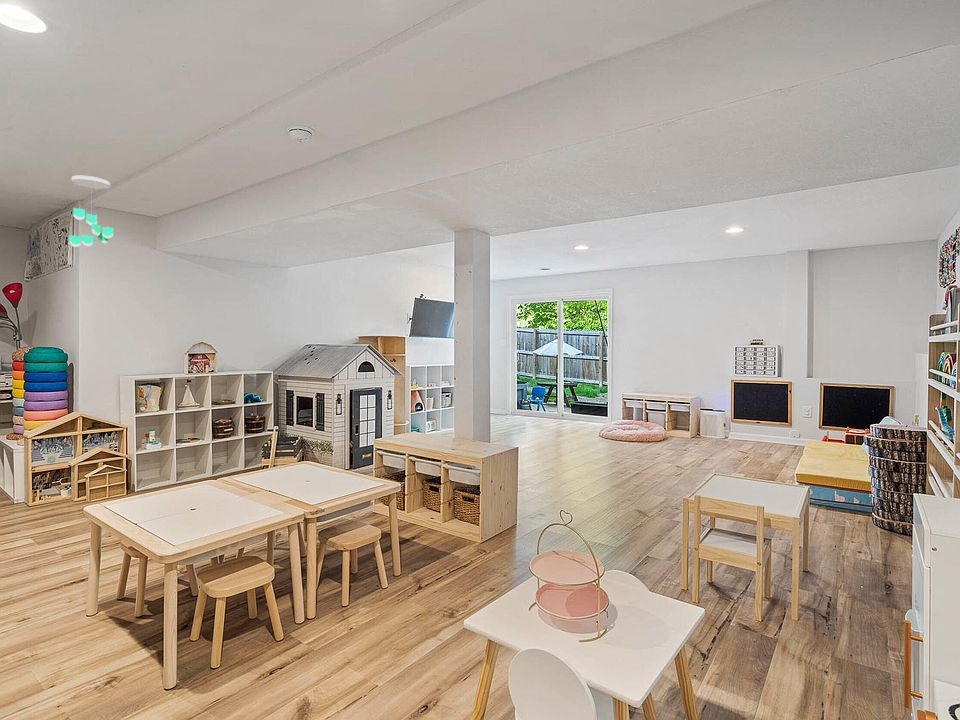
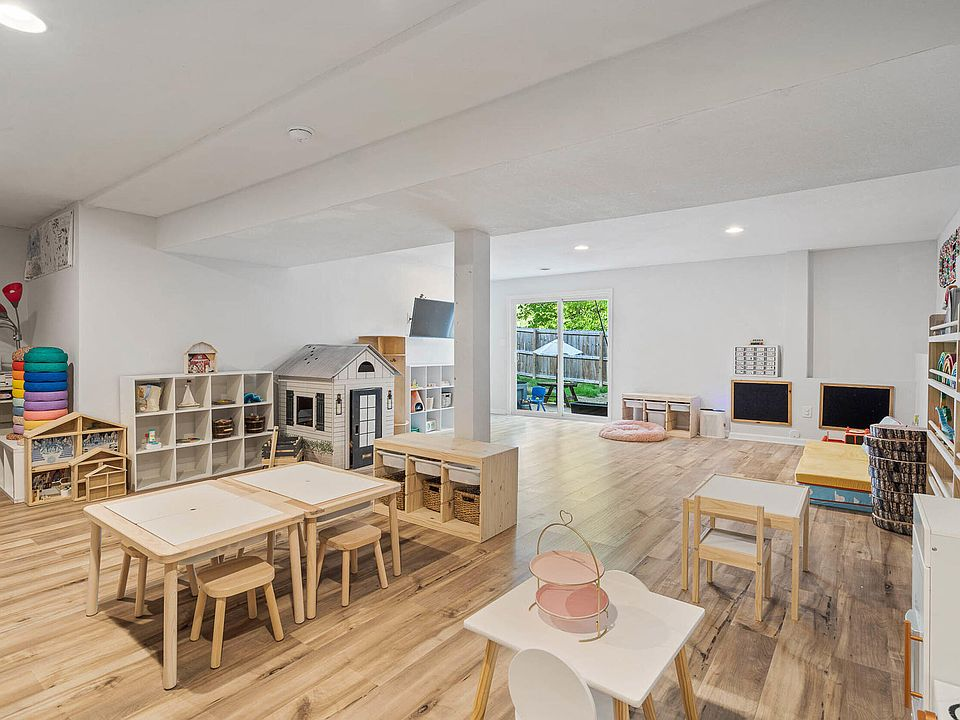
- ceiling mobile (91, 214)
